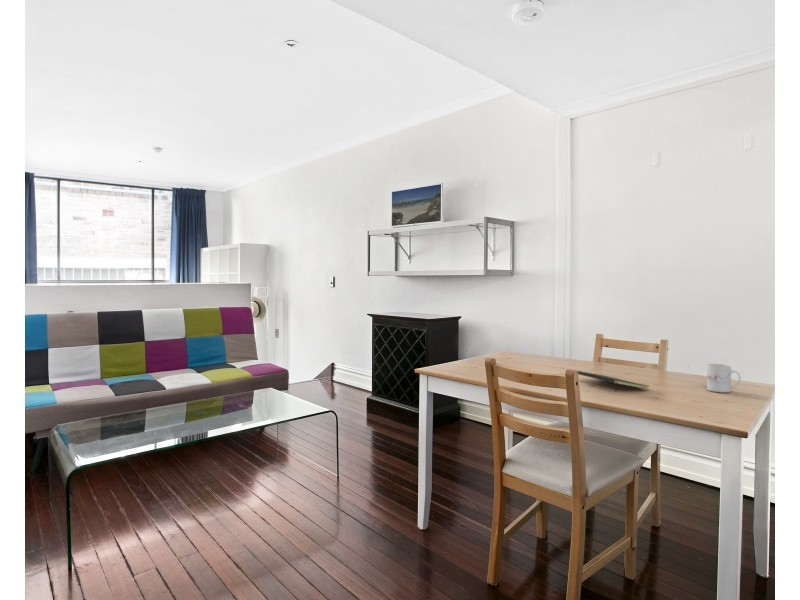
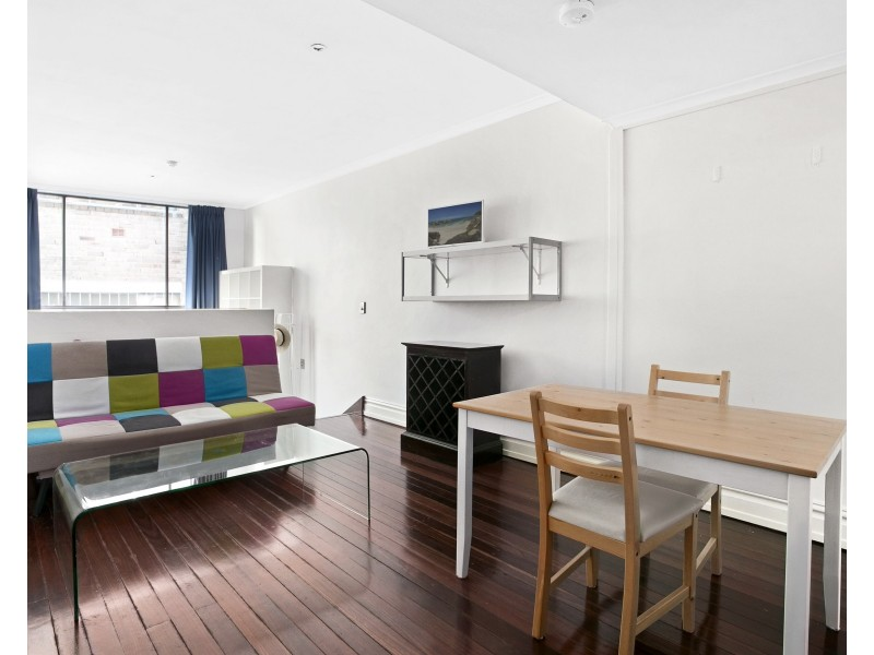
- notepad (611, 379)
- mug (723, 378)
